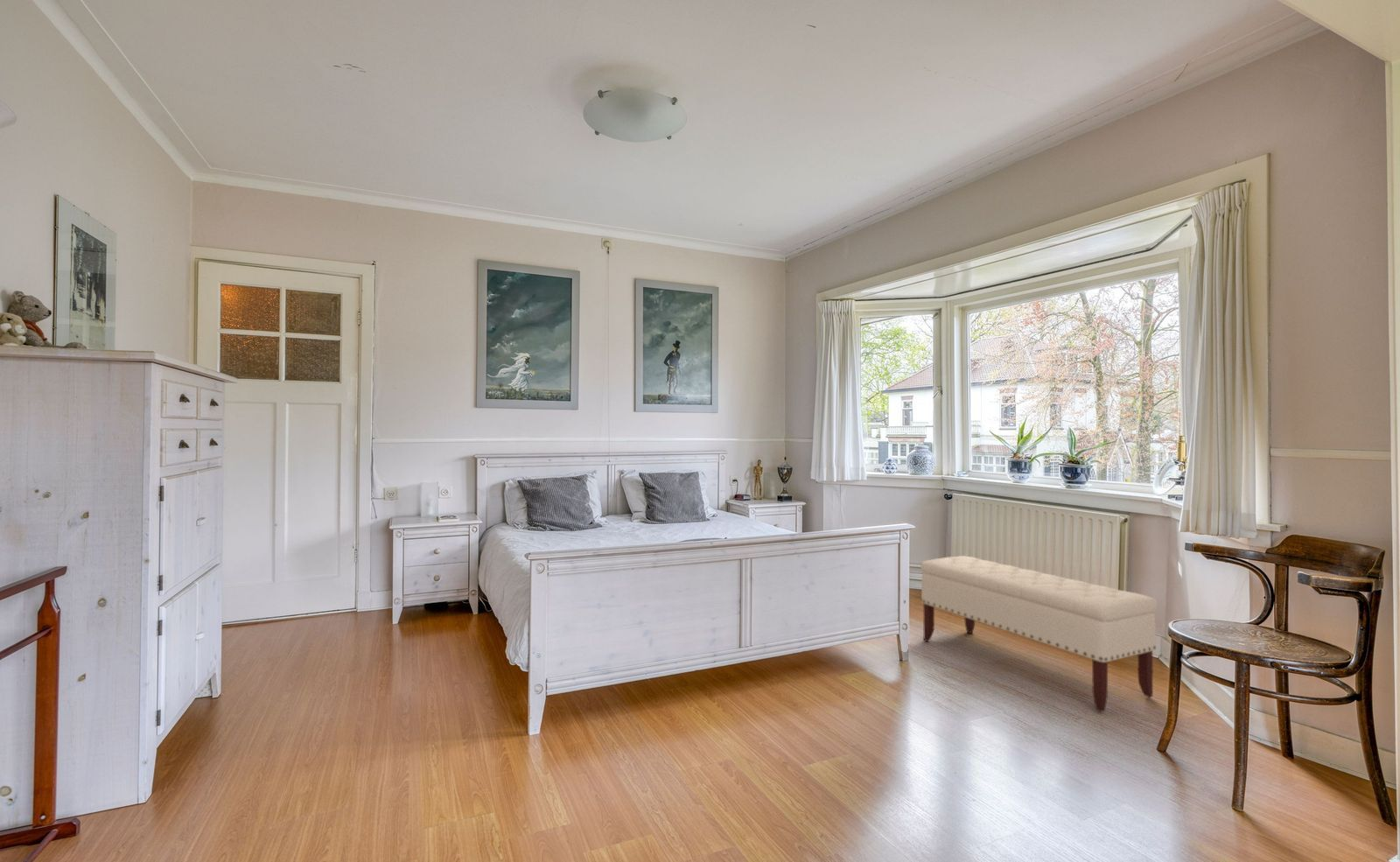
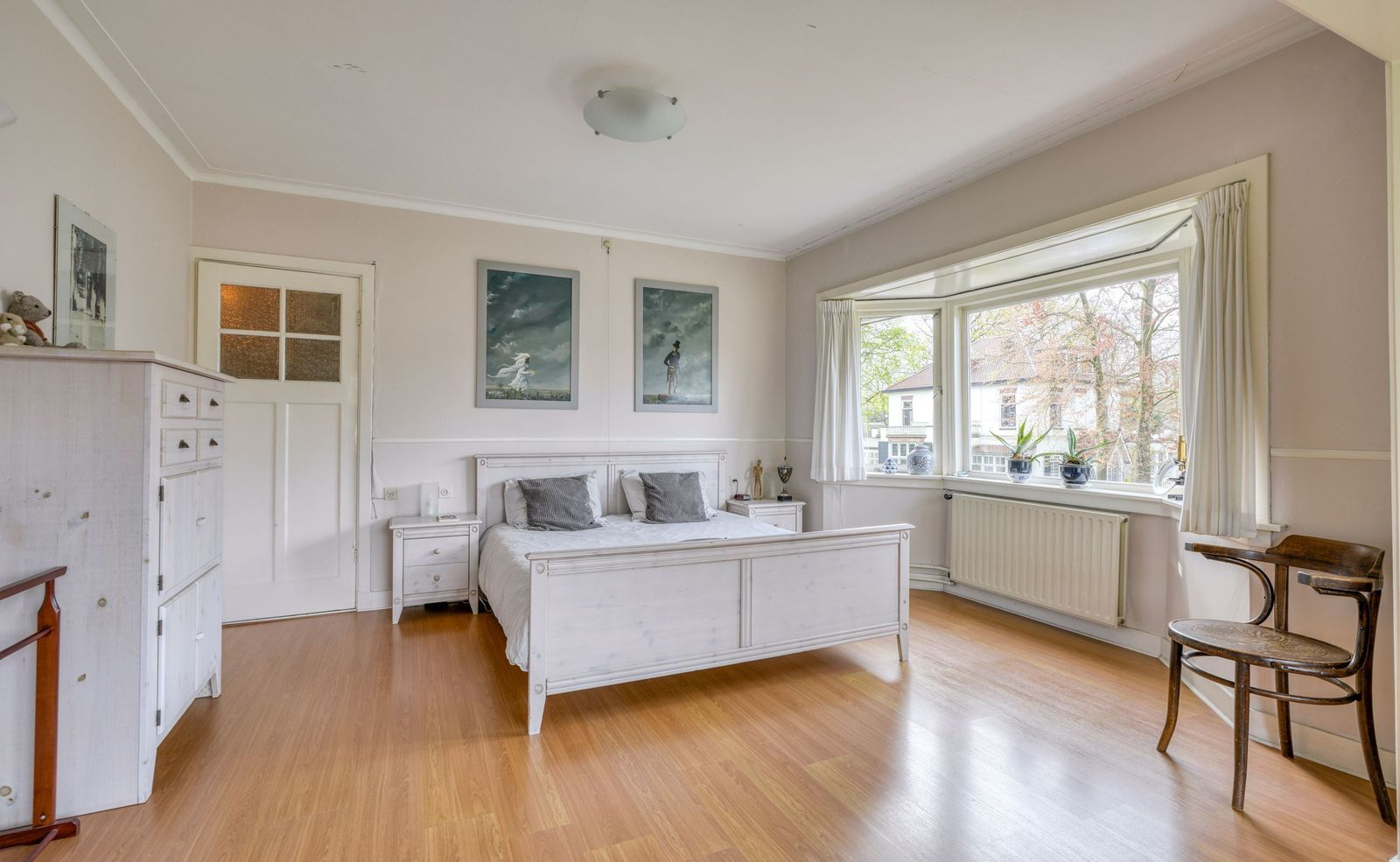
- bench (1024, 620)
